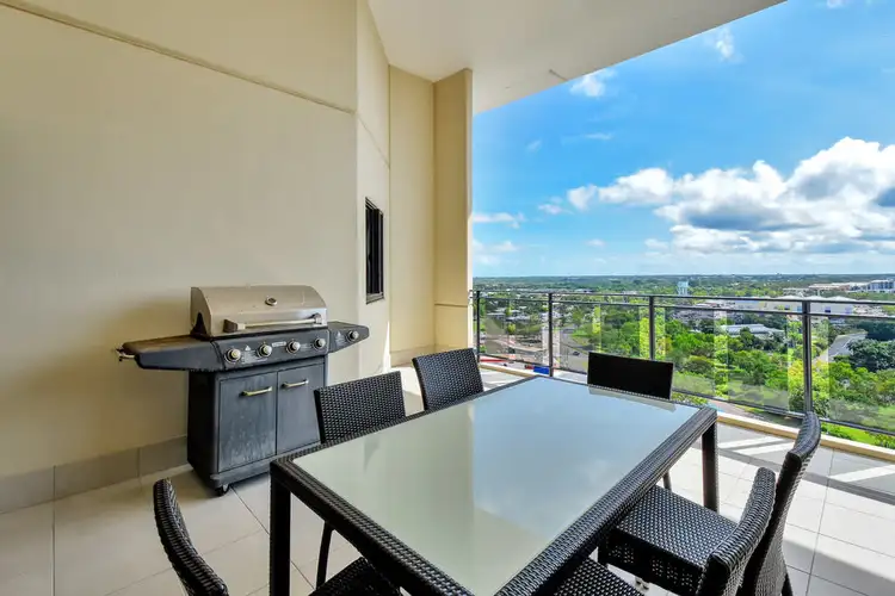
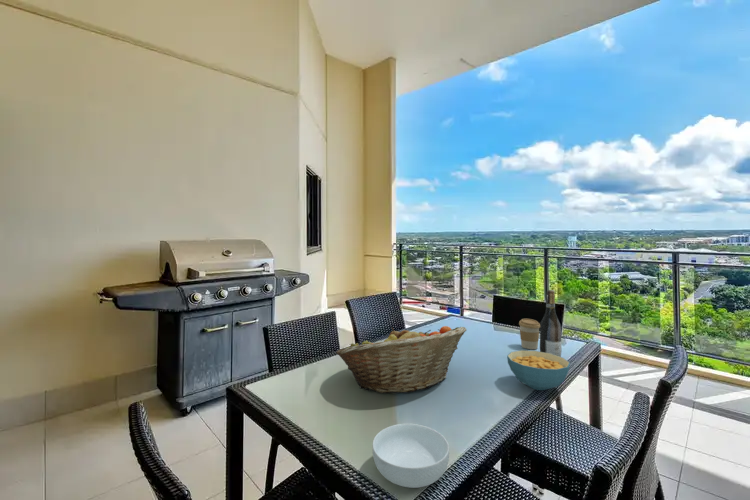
+ cereal bowl (537, 372)
+ fruit basket (403, 351)
+ cereal bowl (410, 458)
+ coffee cup (529, 333)
+ wine bottle (550, 325)
